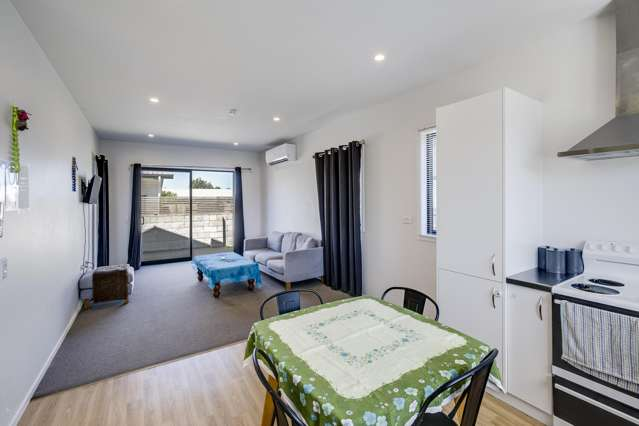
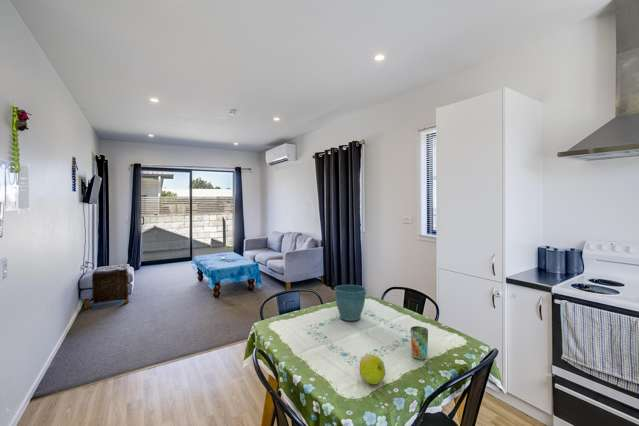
+ cup (419, 343)
+ fruit (372, 368)
+ flower pot (350, 303)
